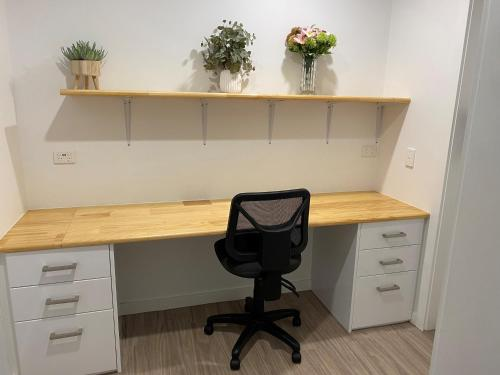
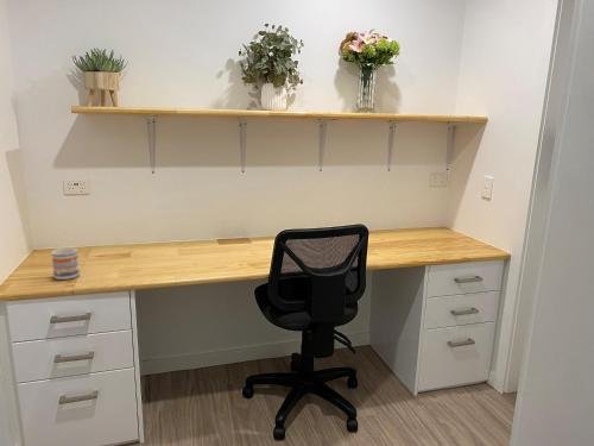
+ mug (67, 262)
